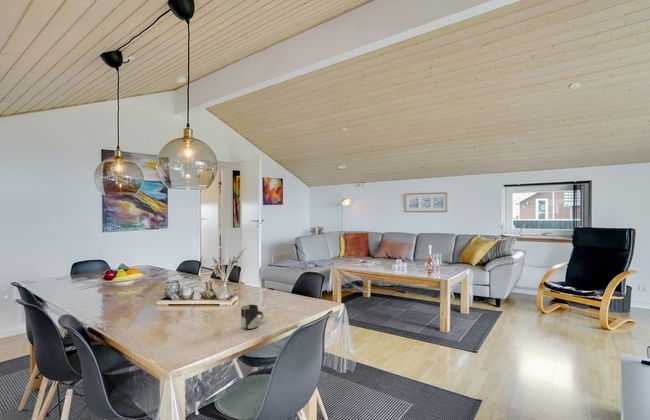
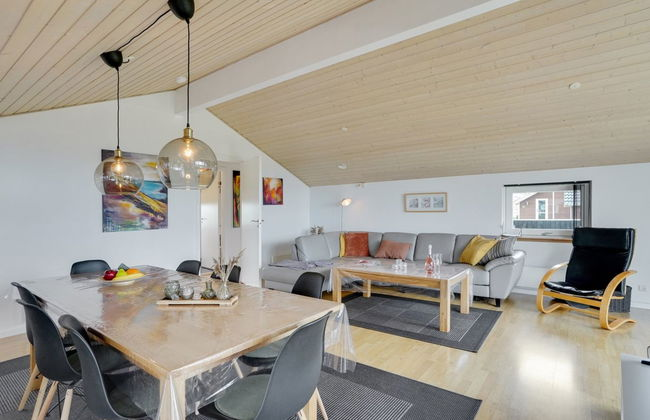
- cup (252, 316)
